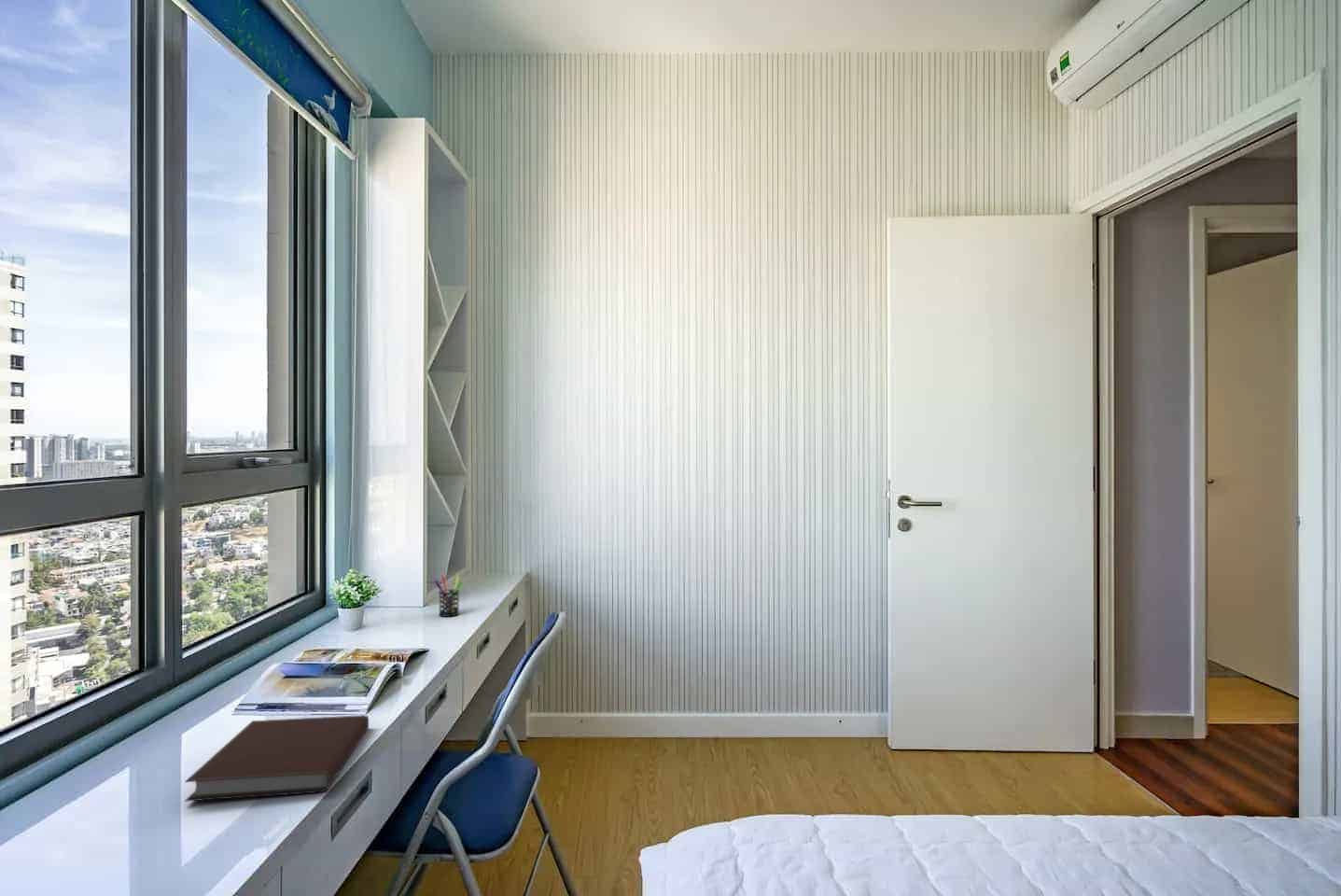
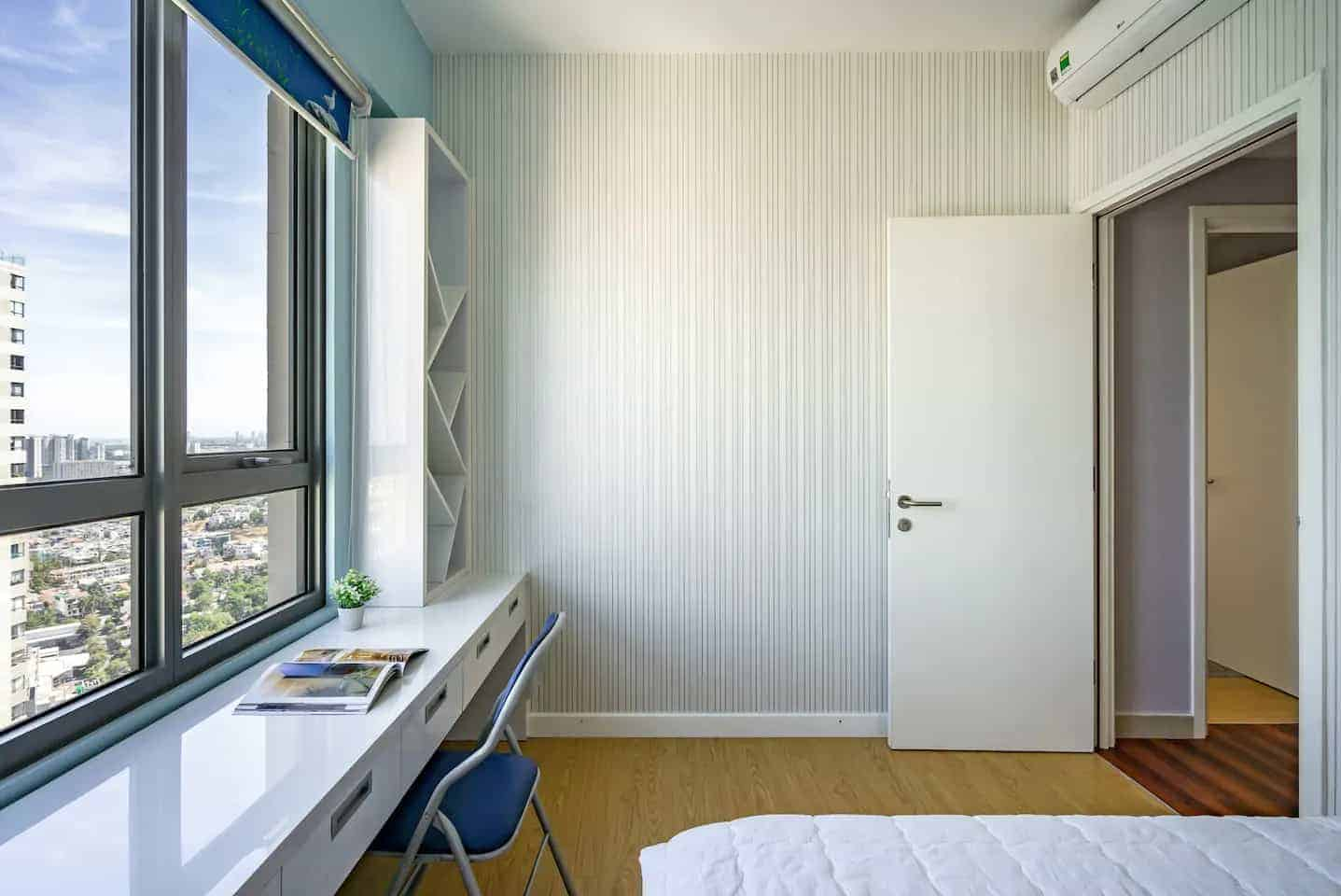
- pen holder (450, 595)
- notebook (286, 753)
